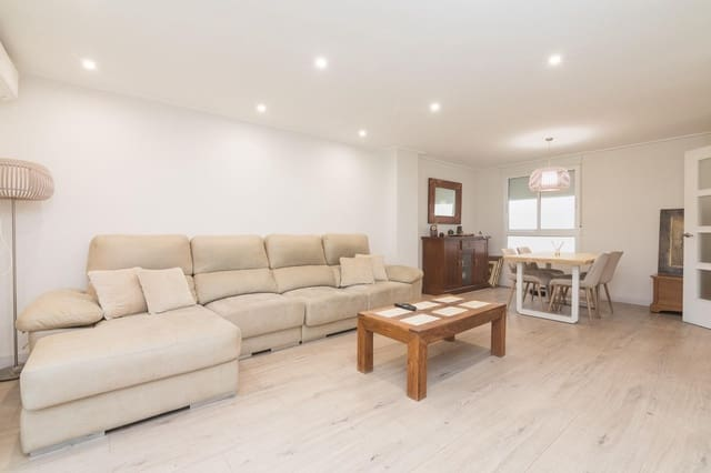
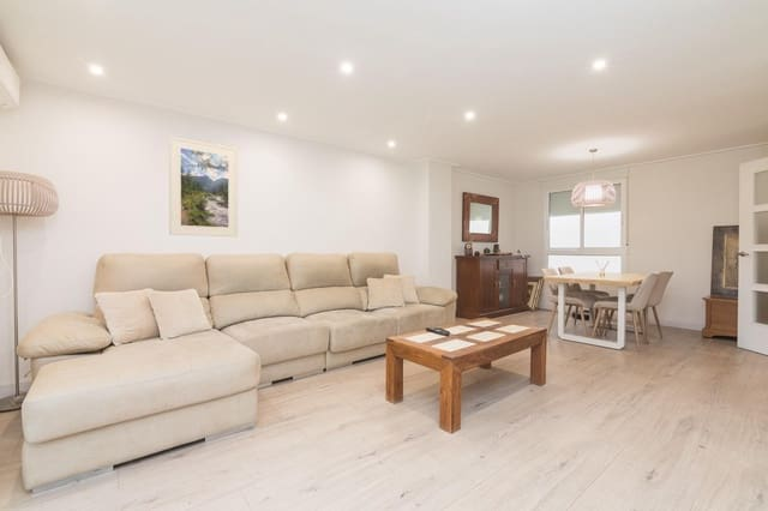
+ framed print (205, 188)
